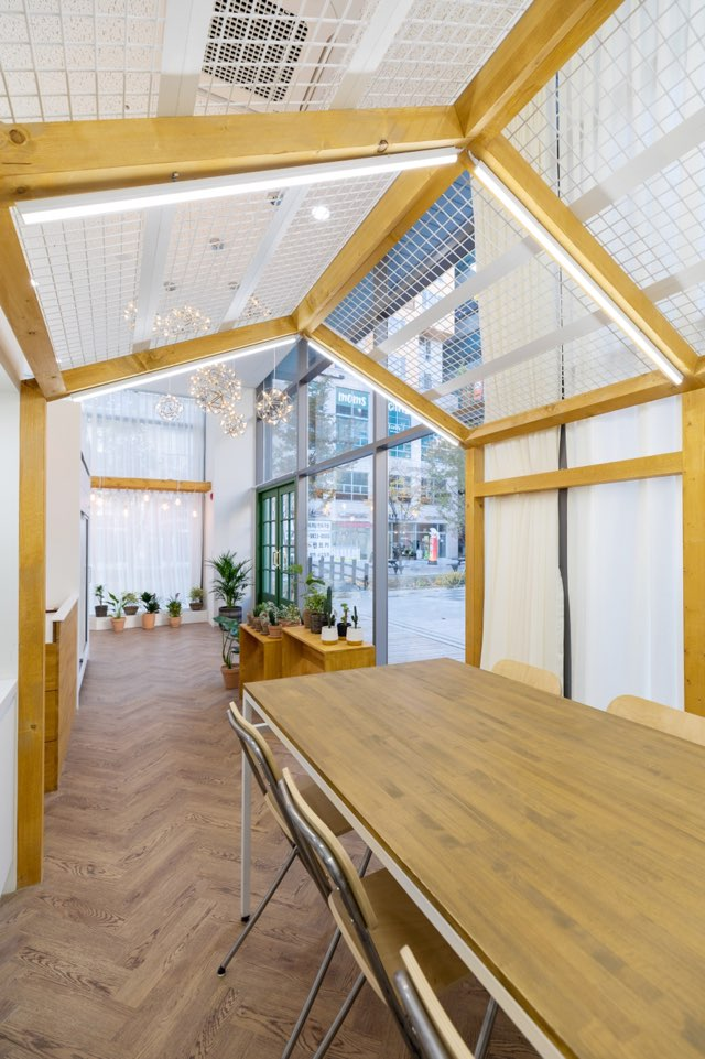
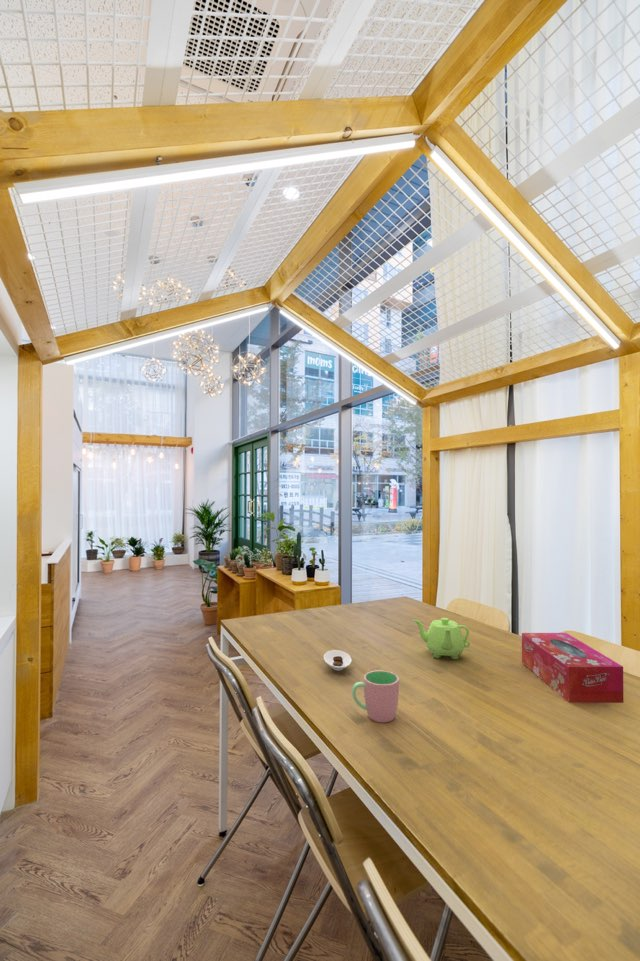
+ tissue box (567, 664)
+ teapot (441, 638)
+ cup (375, 696)
+ saucer (337, 661)
